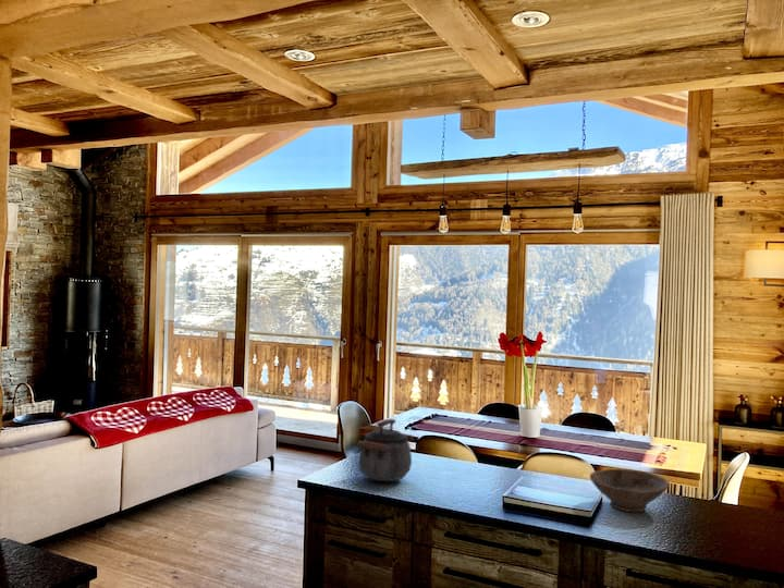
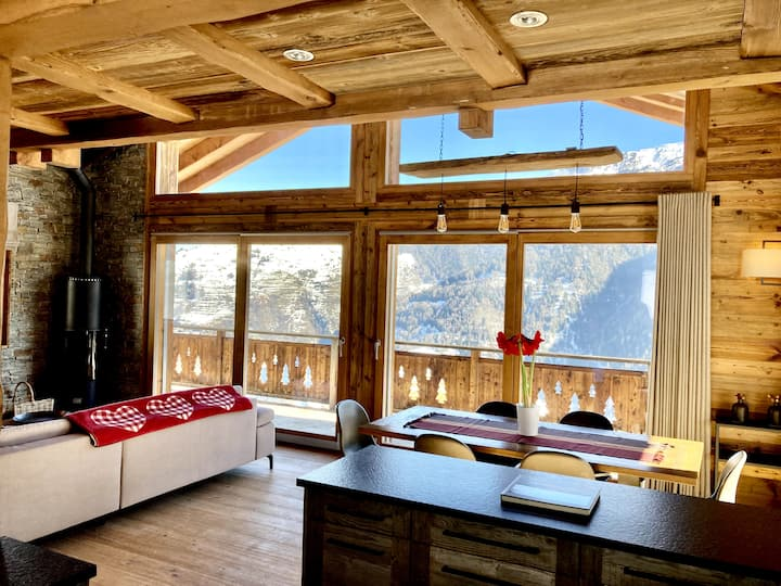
- kettle (385, 450)
- bowl (627, 492)
